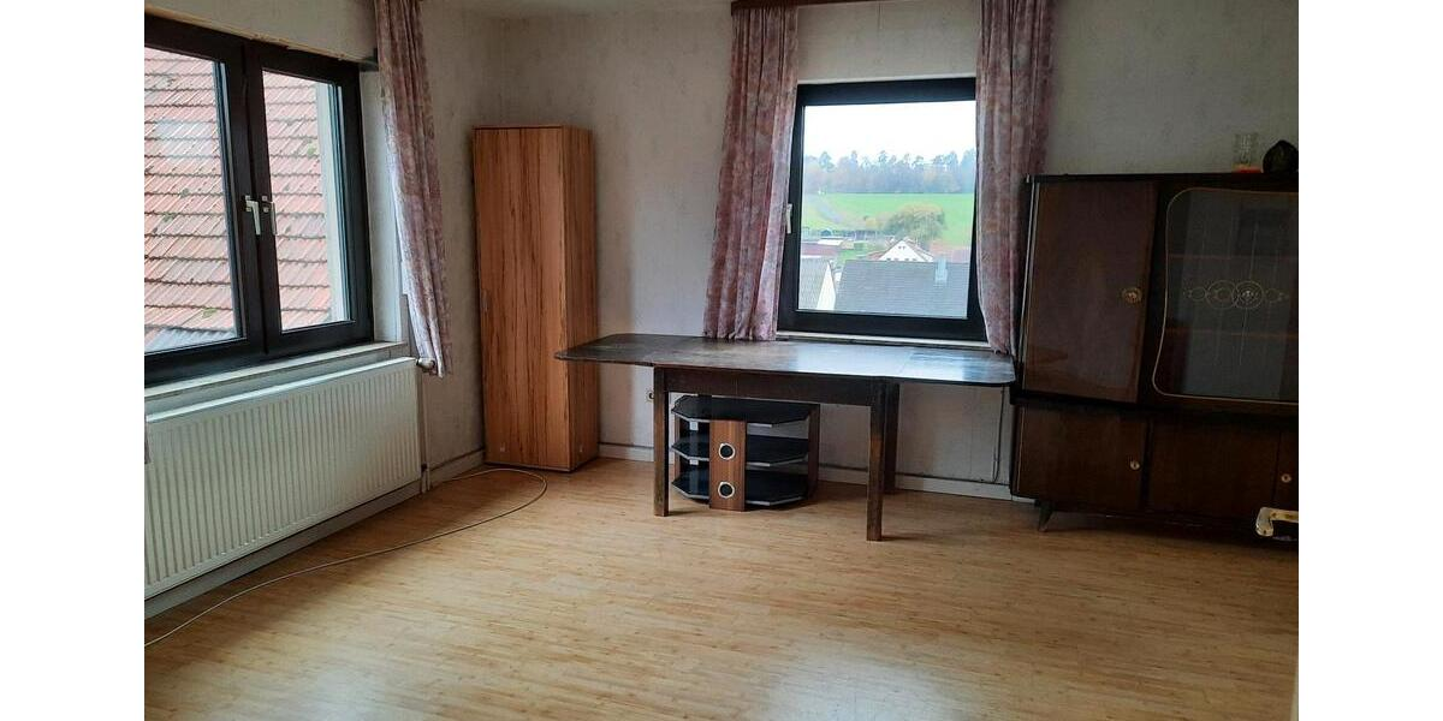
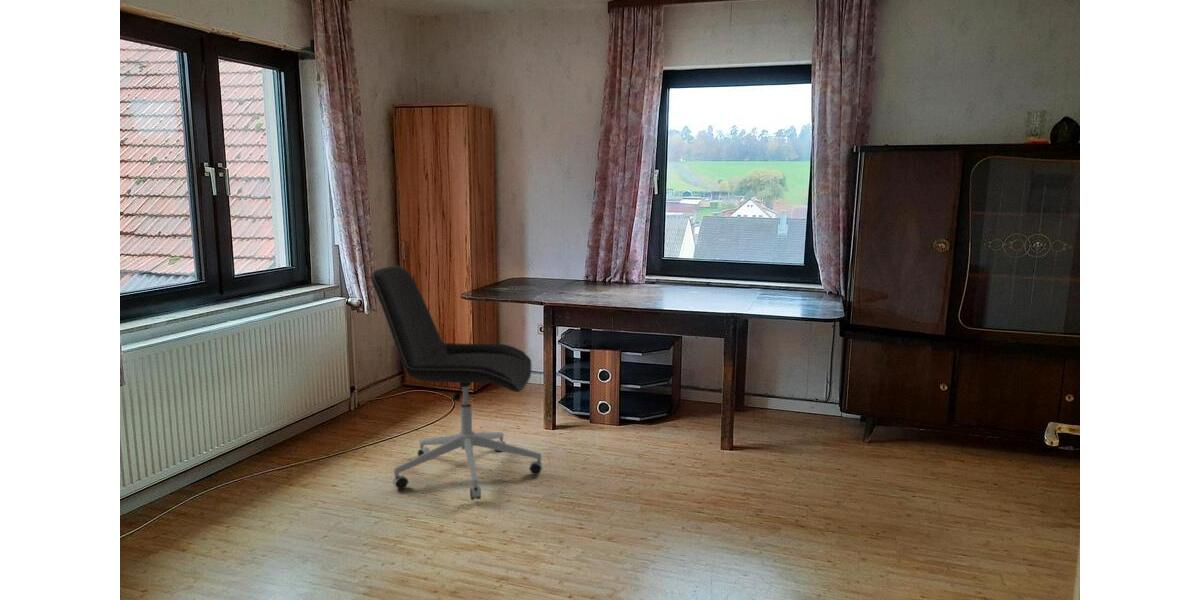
+ office chair (463, 372)
